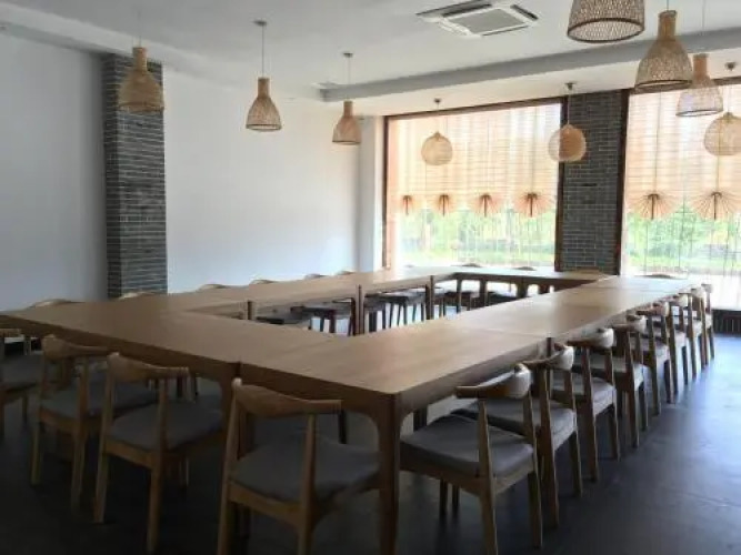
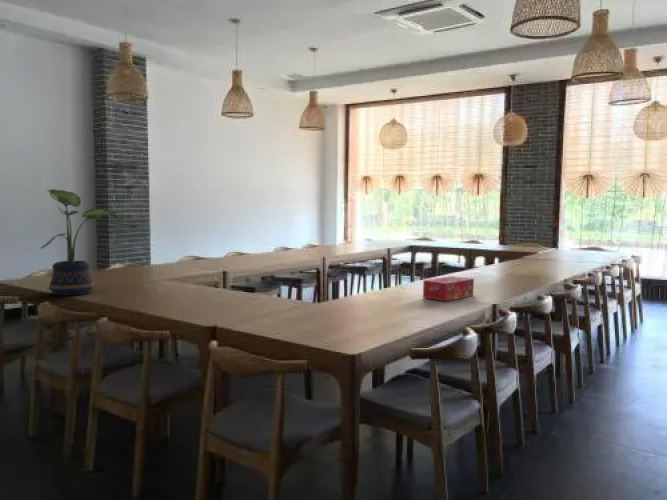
+ potted plant (75, 240)
+ tissue box (448, 288)
